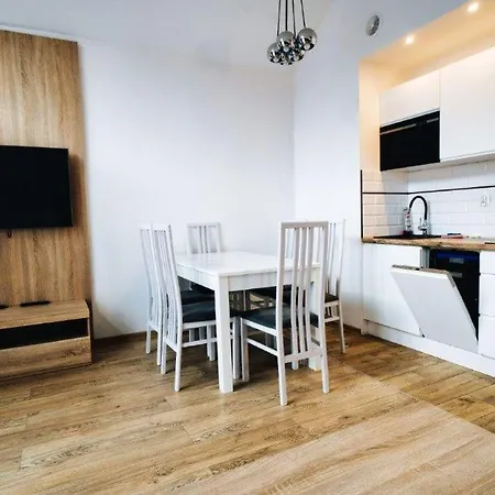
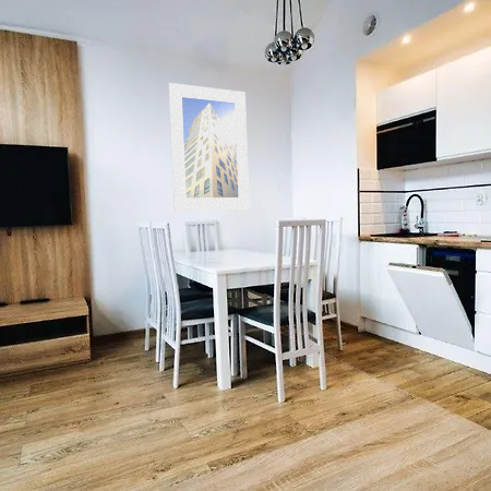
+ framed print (211, 148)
